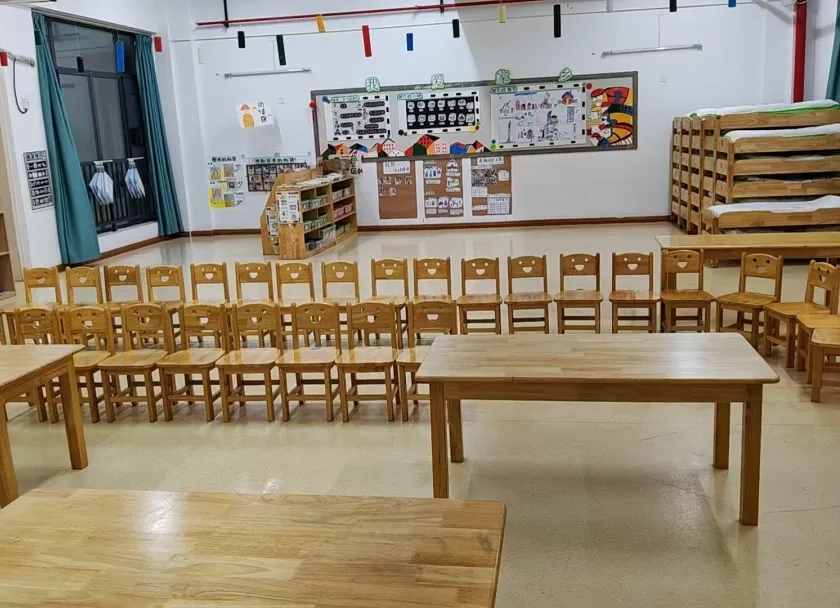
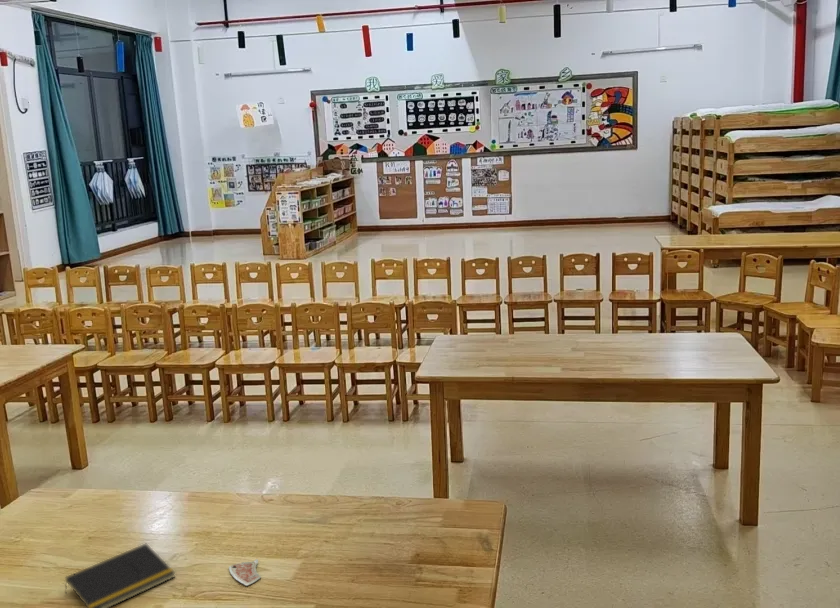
+ notepad (121, 576)
+ paper cup (245, 570)
